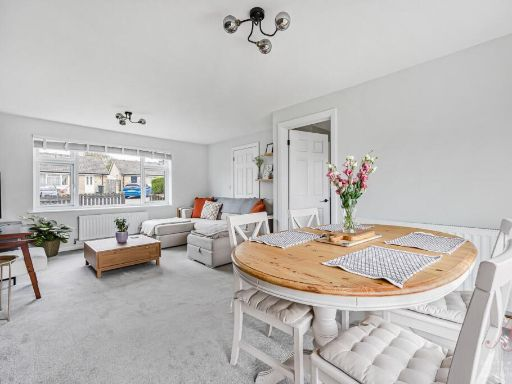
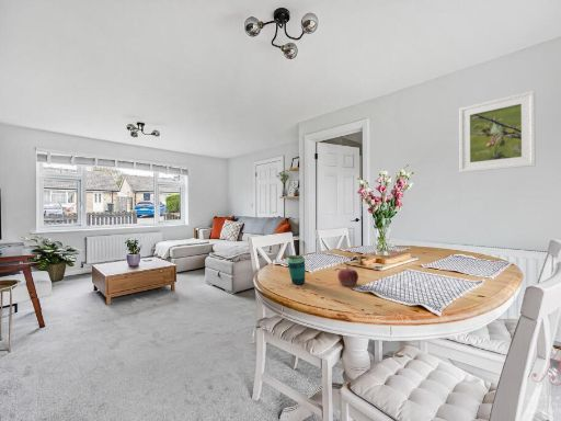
+ cup (296, 270)
+ fruit (347, 274)
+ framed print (494, 134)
